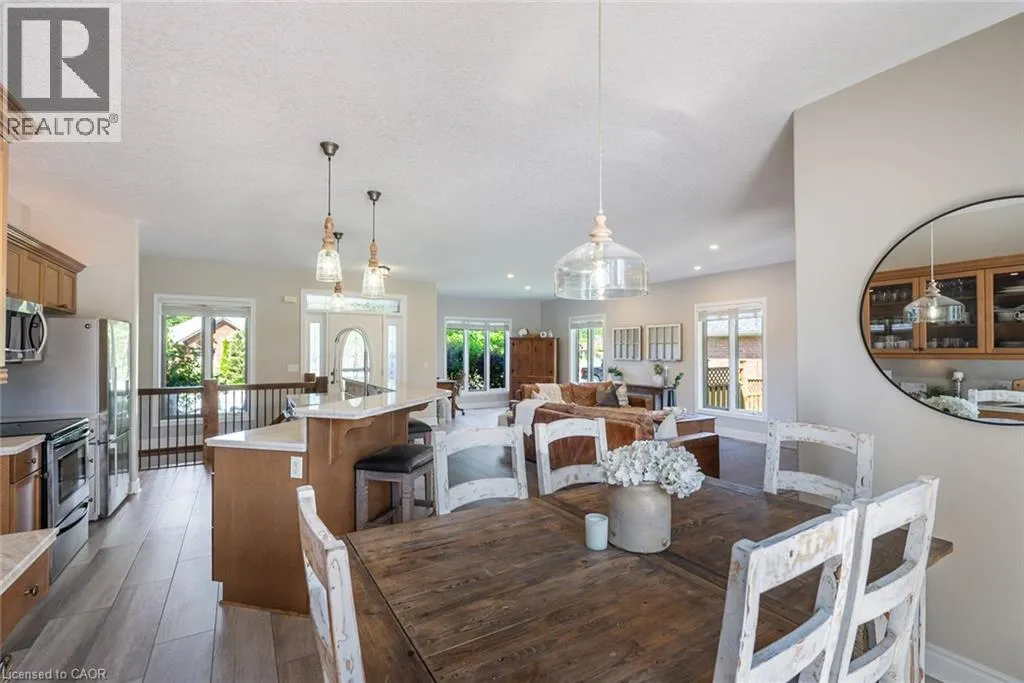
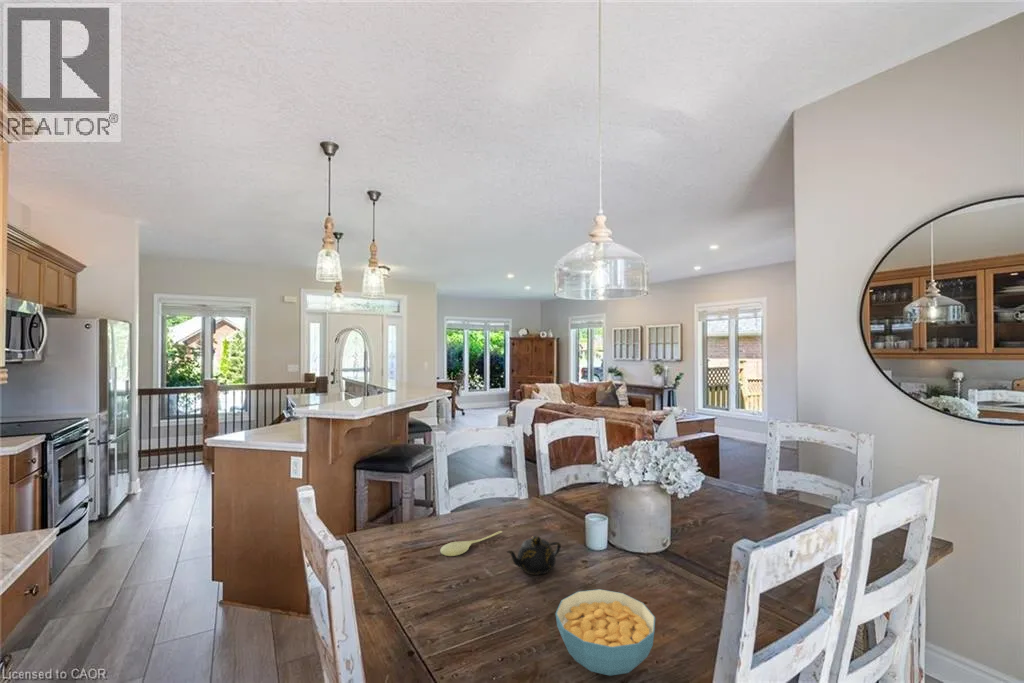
+ teapot (534, 553)
+ cereal bowl (605, 639)
+ spoon (473, 541)
